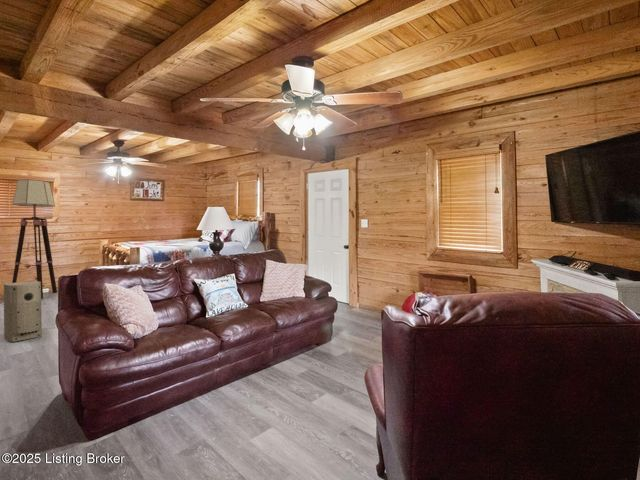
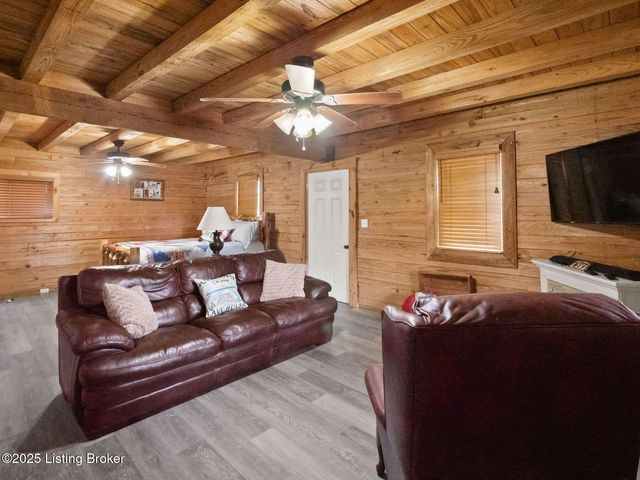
- floor lamp (35, 238)
- air purifier (23, 310)
